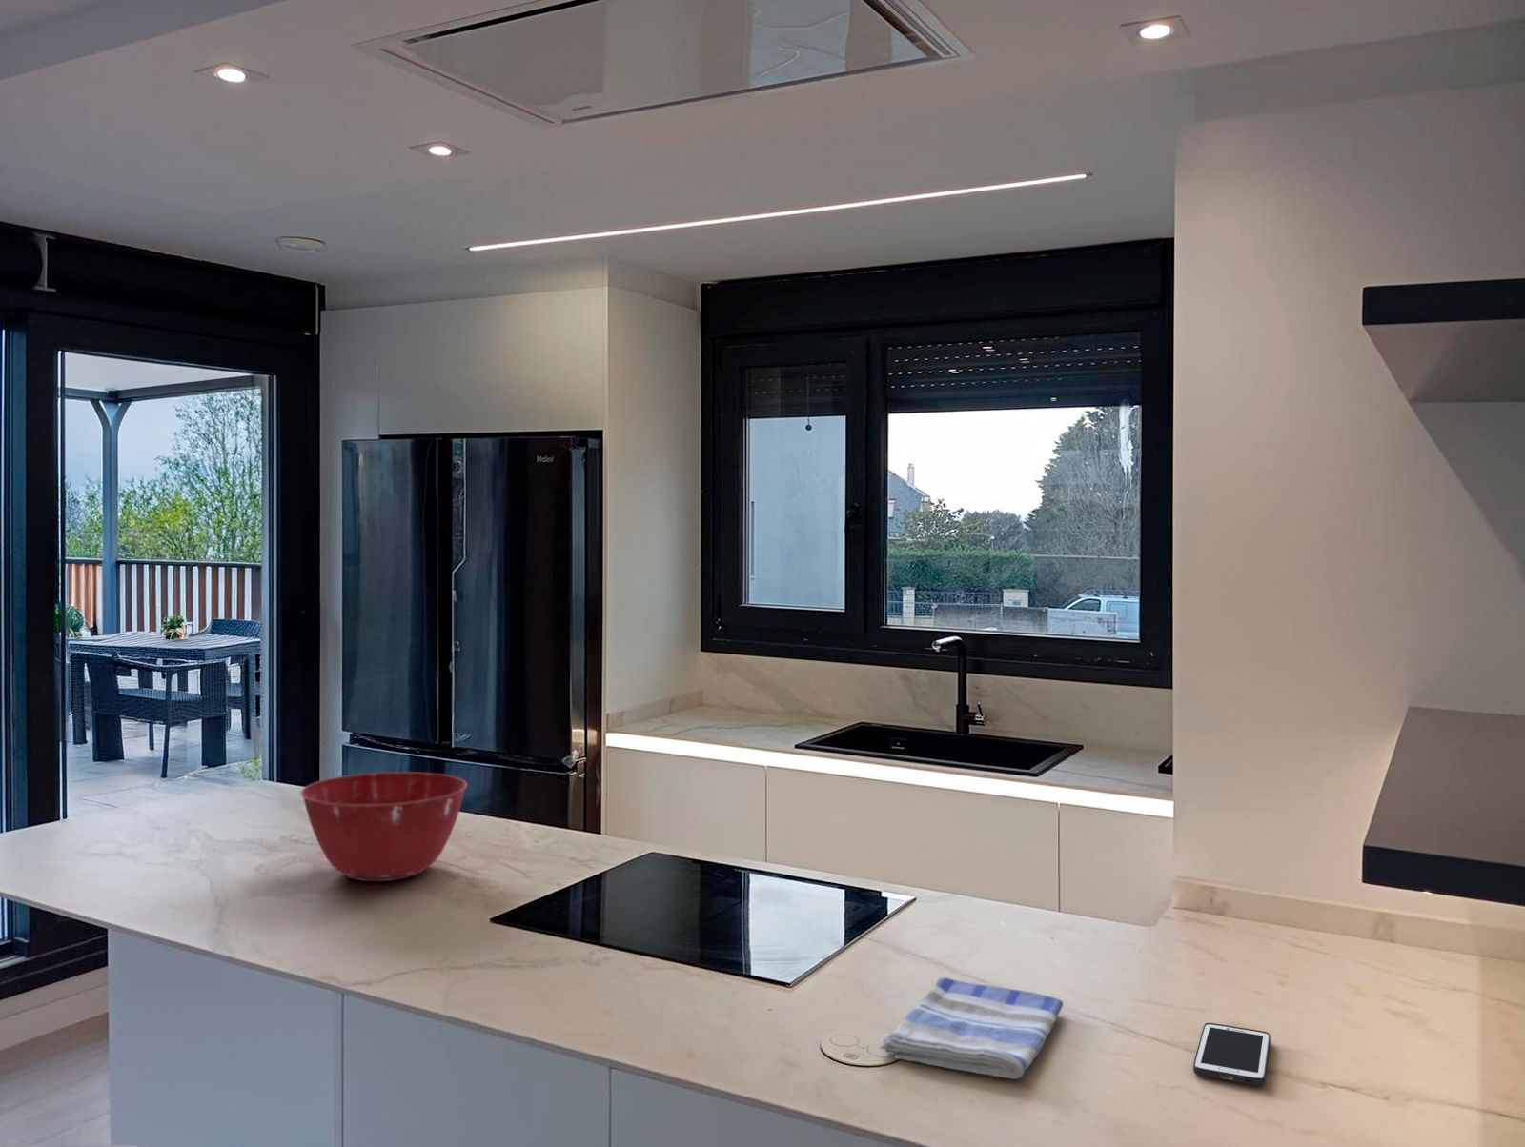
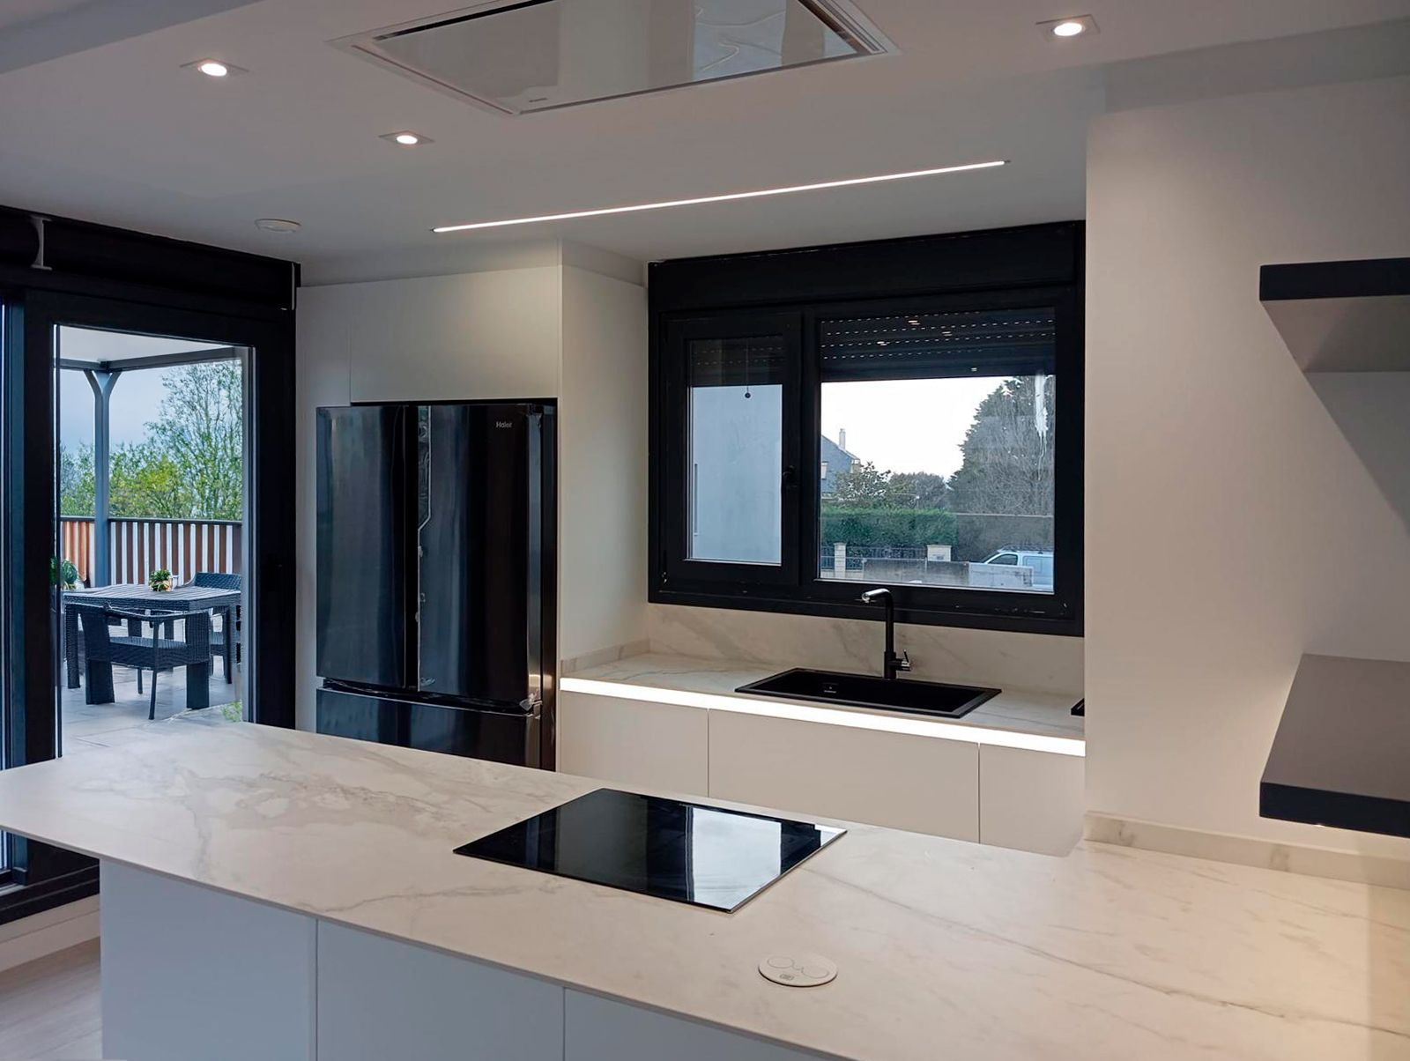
- mixing bowl (386, 828)
- cell phone (1232, 1053)
- dish towel (976, 1022)
